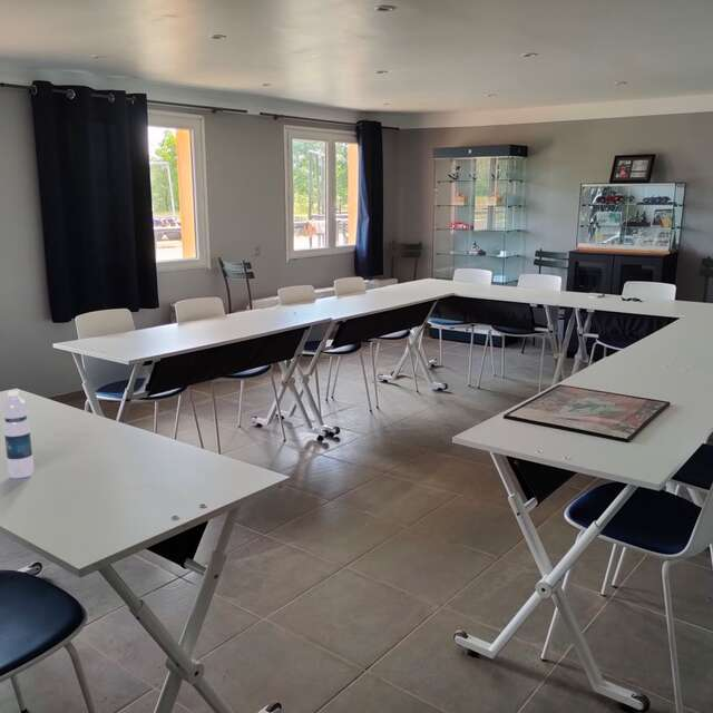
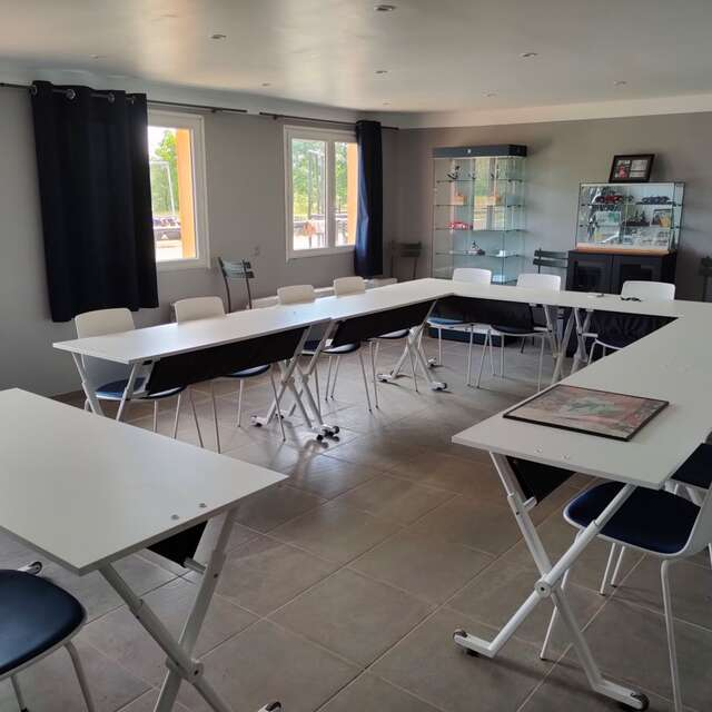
- water bottle (17, 433)
